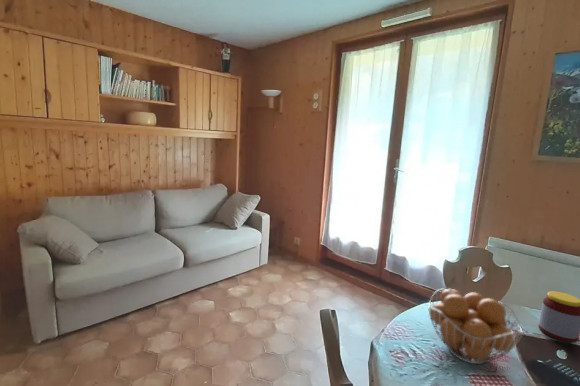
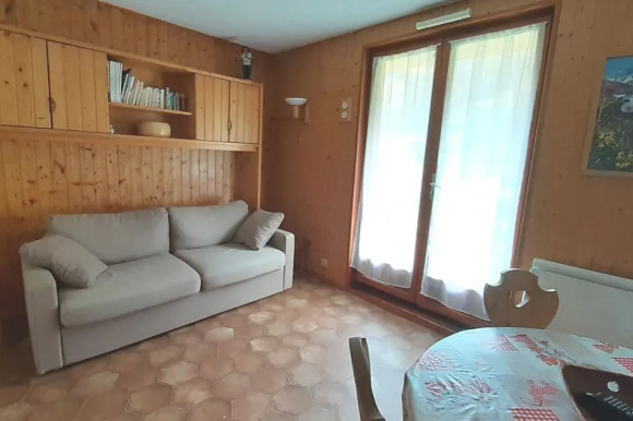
- jar (561, 315)
- fruit basket (471, 324)
